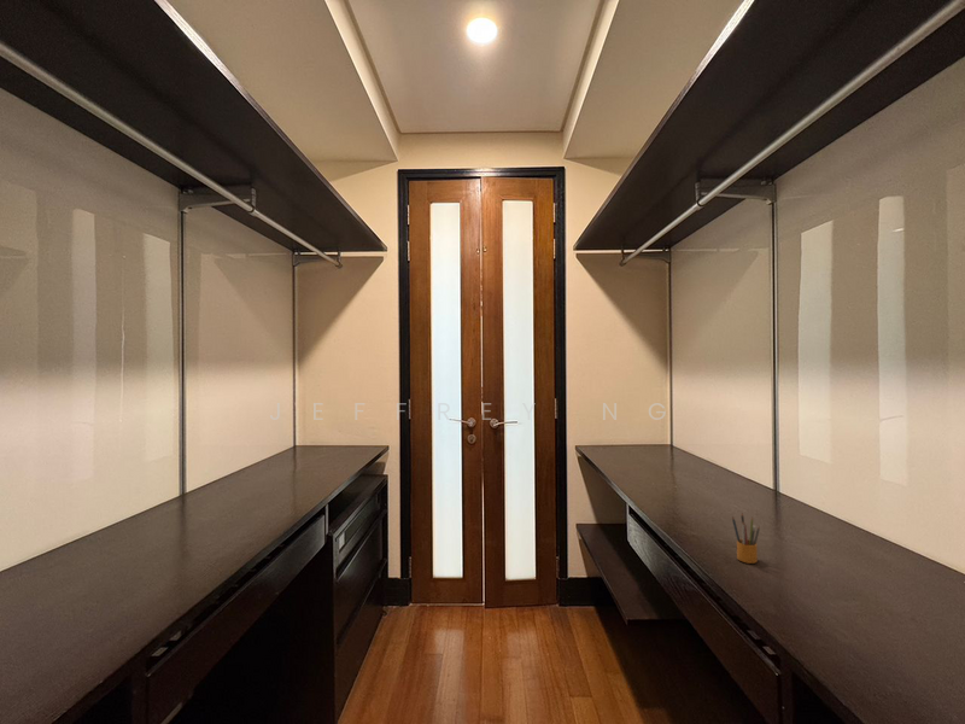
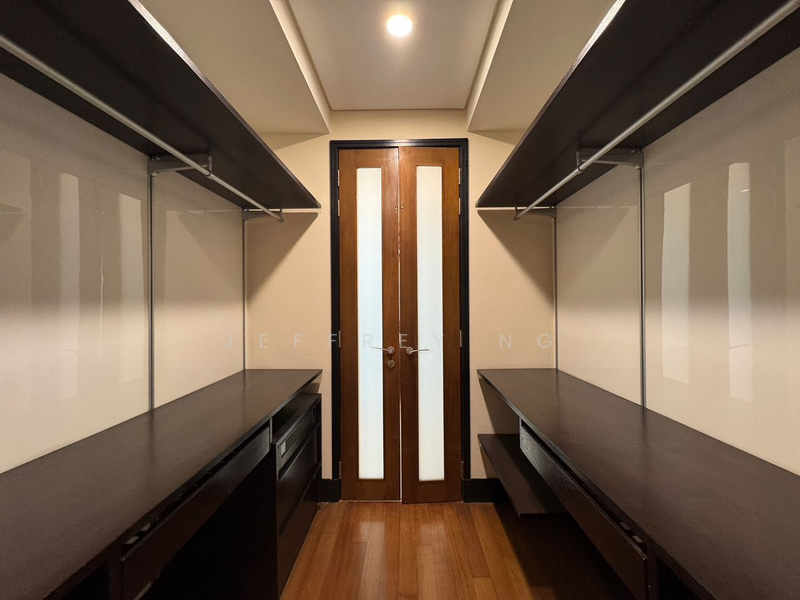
- pencil box (745, 537)
